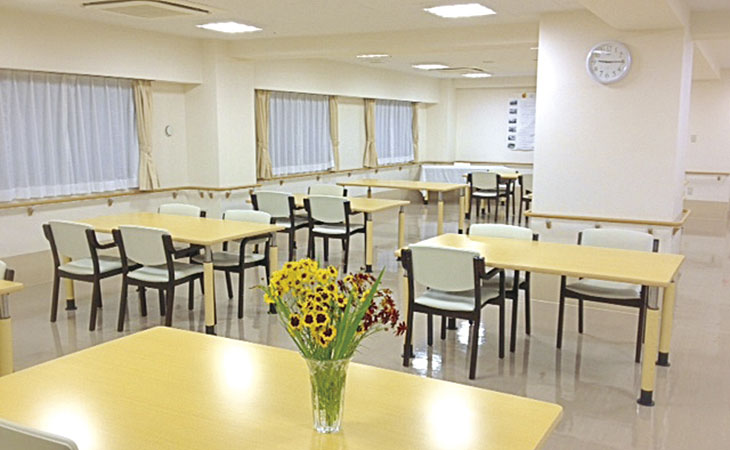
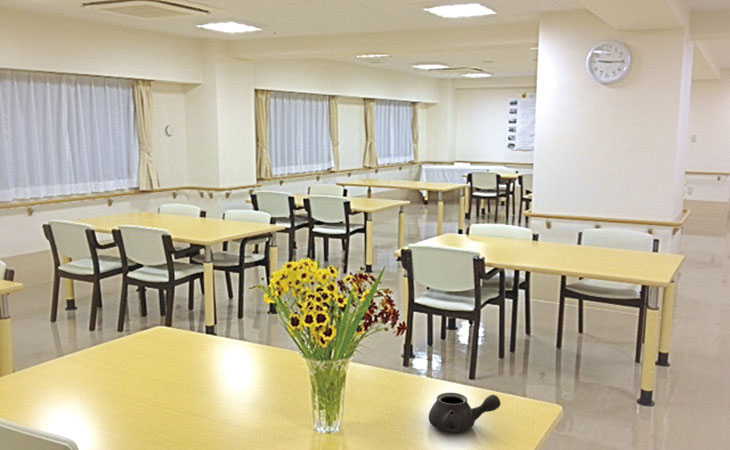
+ teapot (463, 410)
